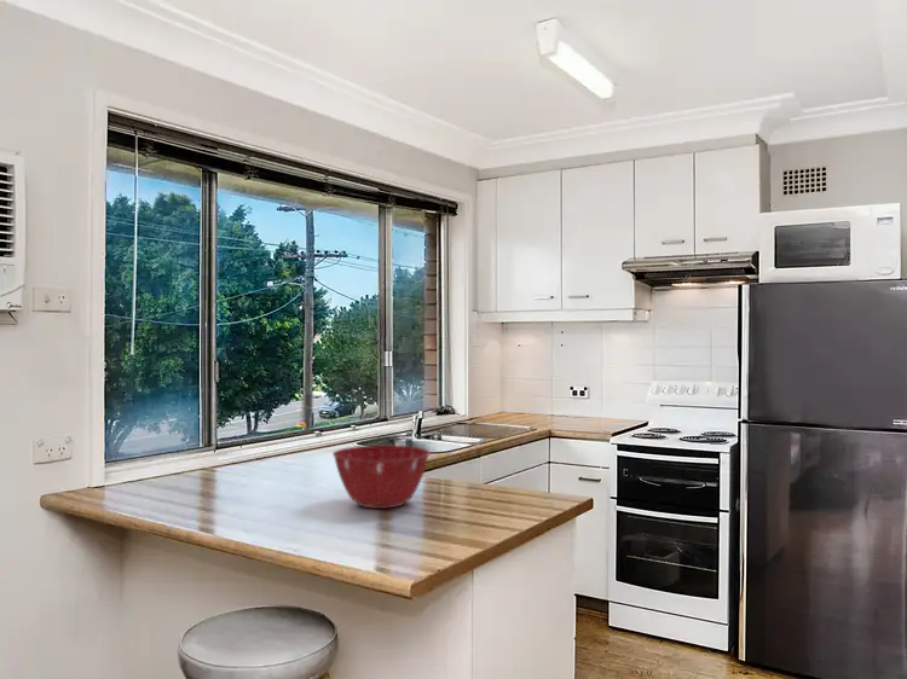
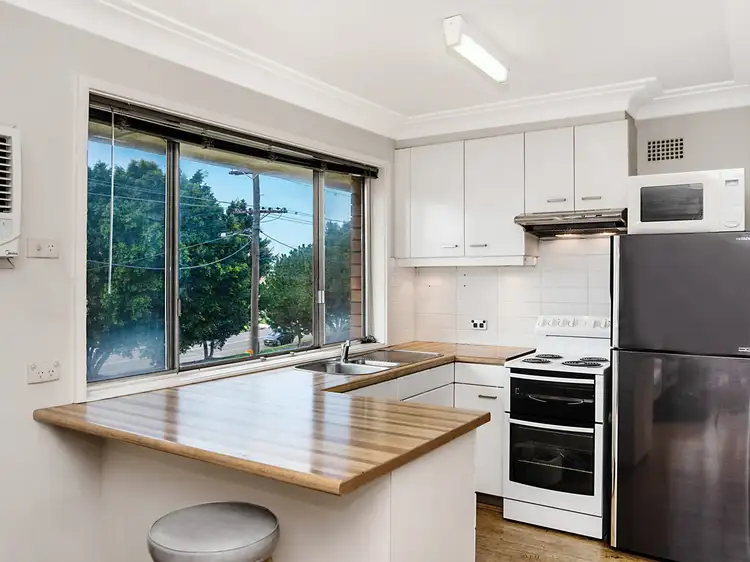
- mixing bowl (381, 477)
